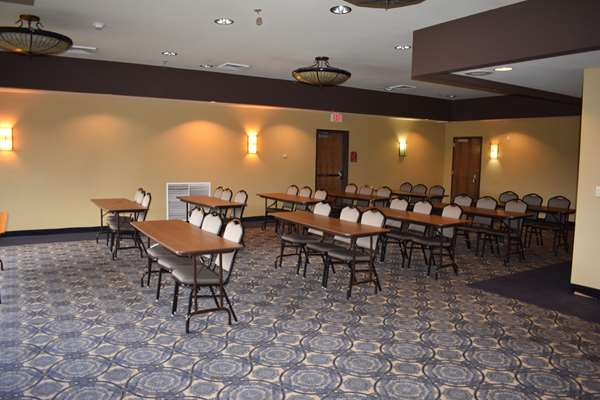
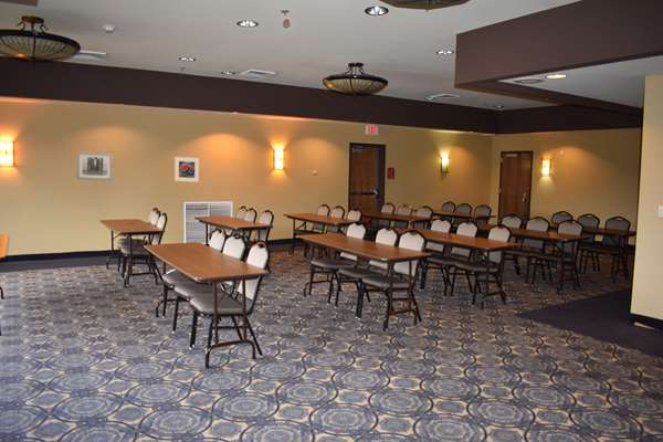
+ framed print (187, 169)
+ wall art (95, 166)
